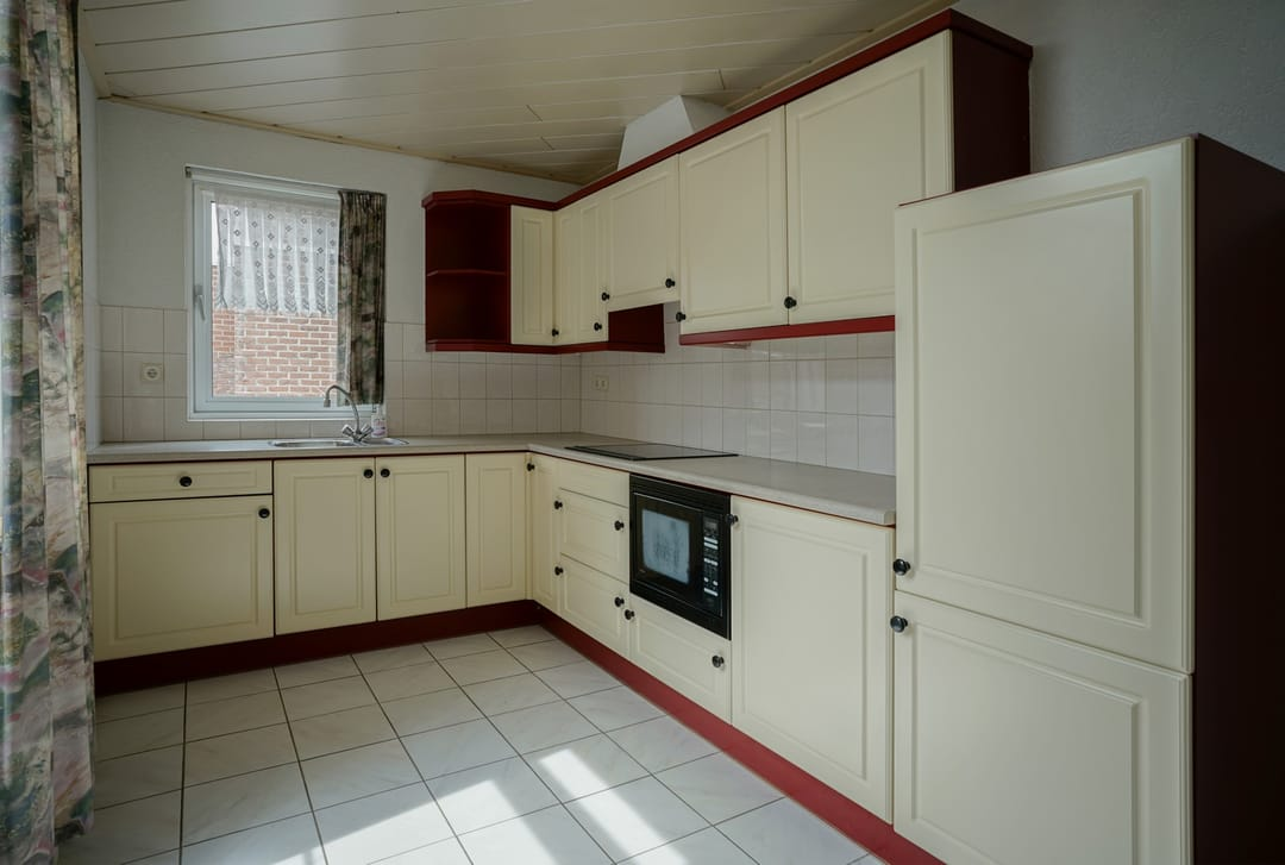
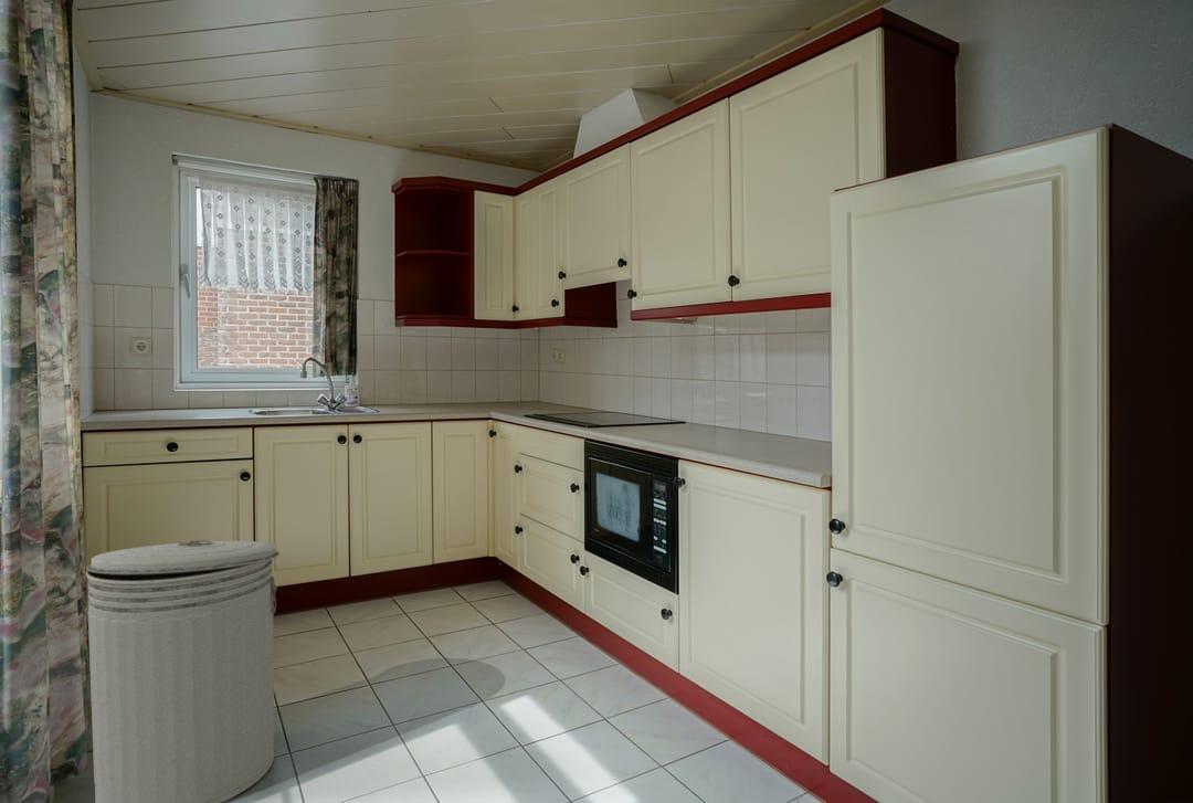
+ can (189, 656)
